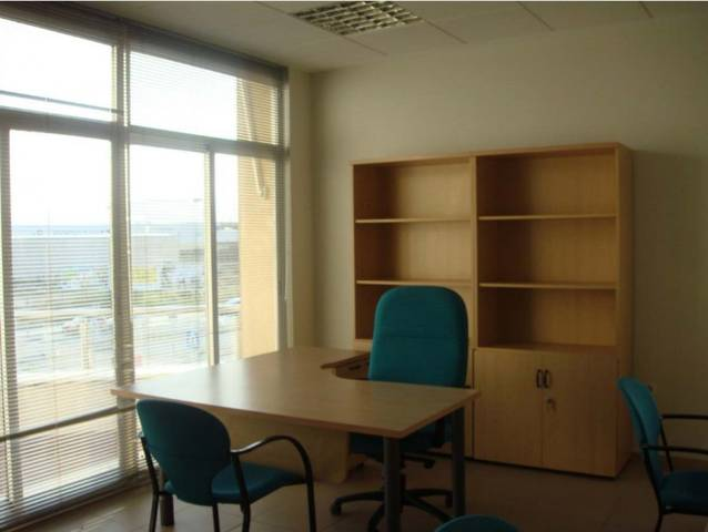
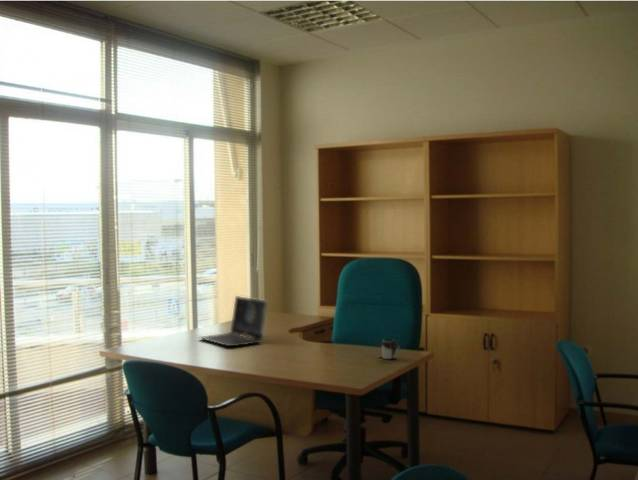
+ laptop computer (232, 320)
+ cup (391, 348)
